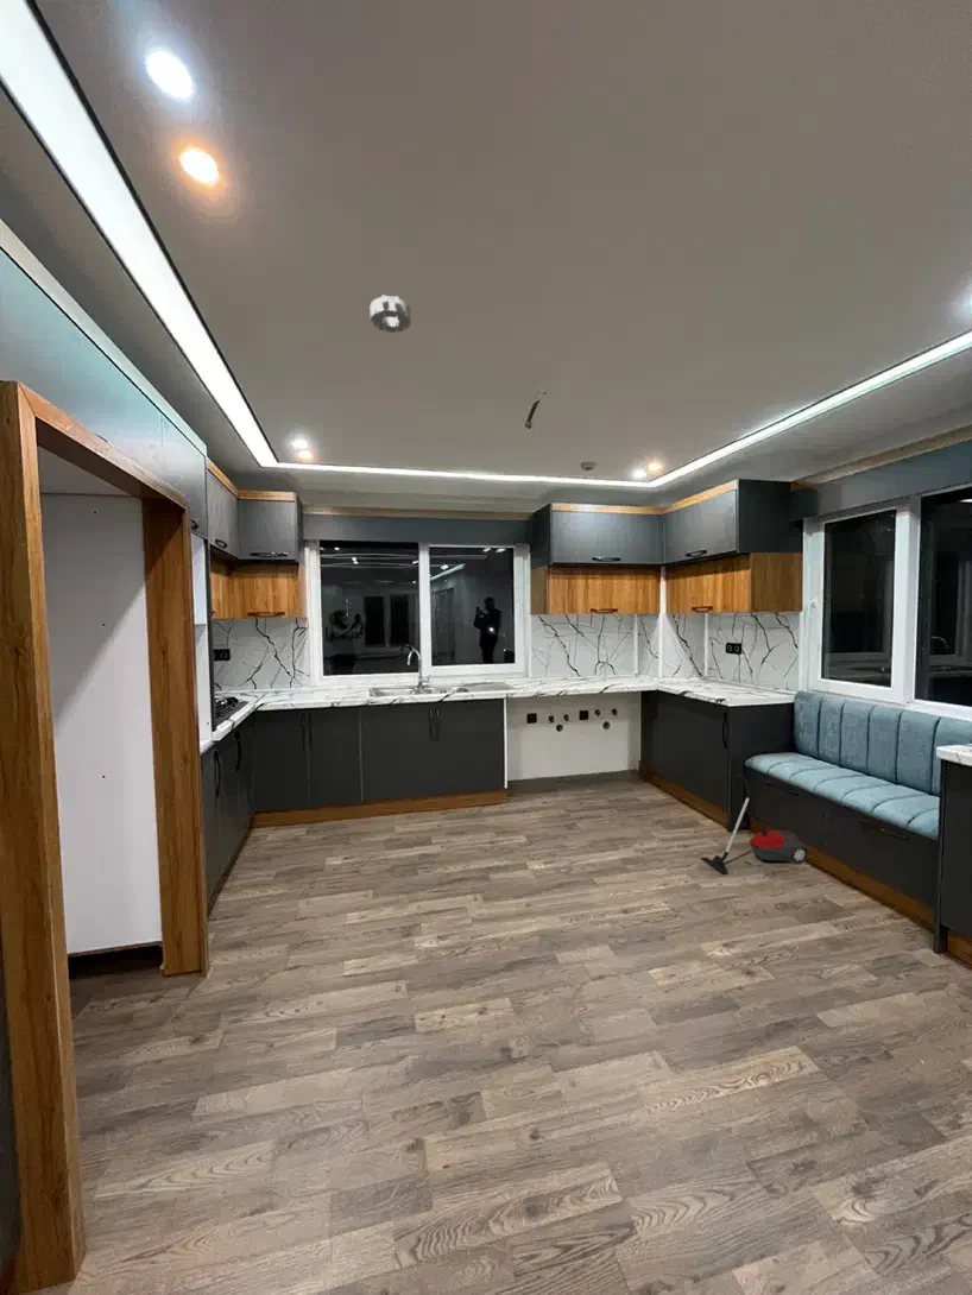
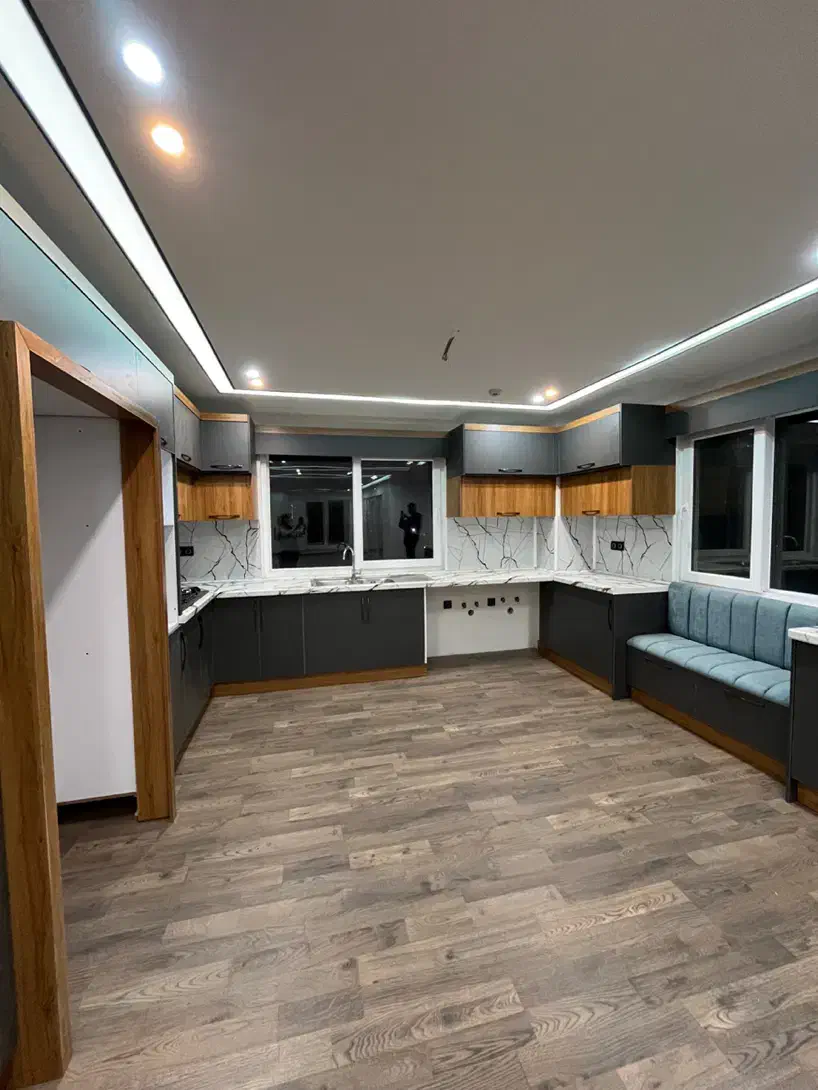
- vacuum cleaner (750, 815)
- smoke detector (390, 314)
